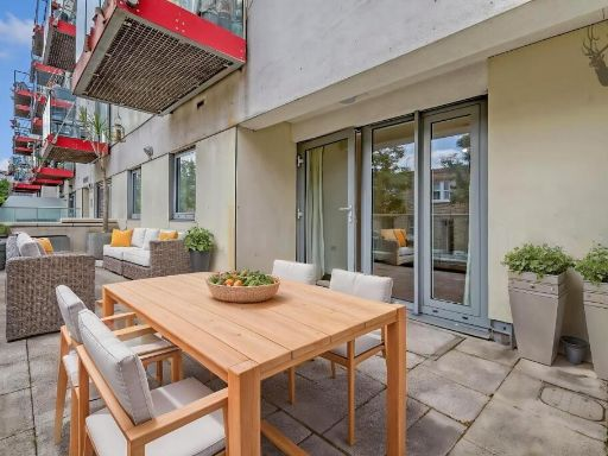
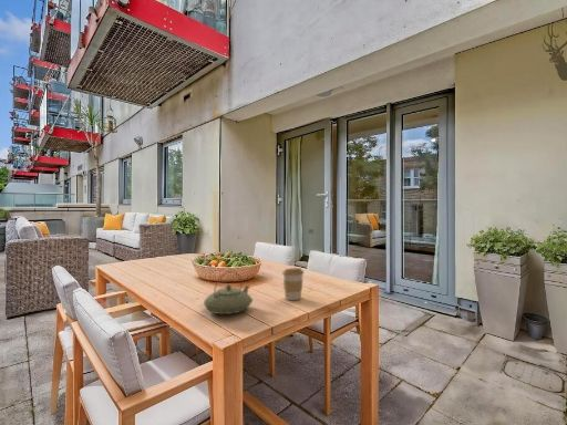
+ teapot (230, 289)
+ coffee cup (292, 282)
